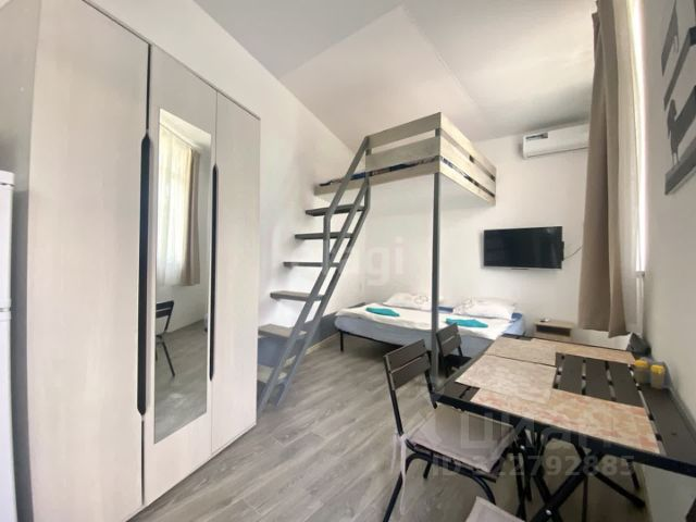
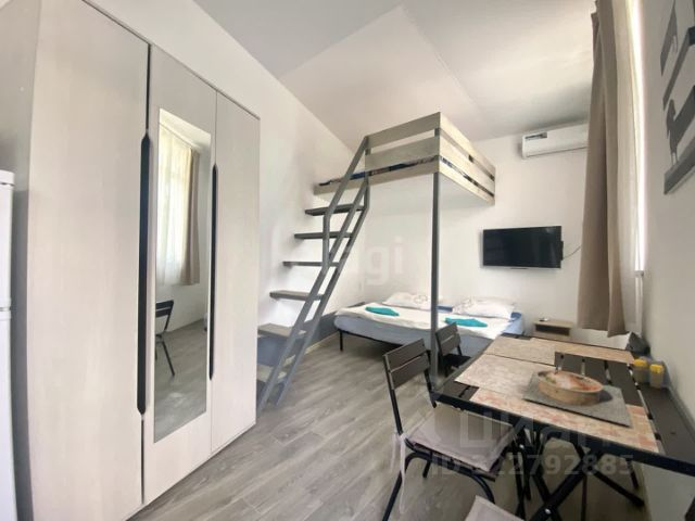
+ bowl (573, 384)
